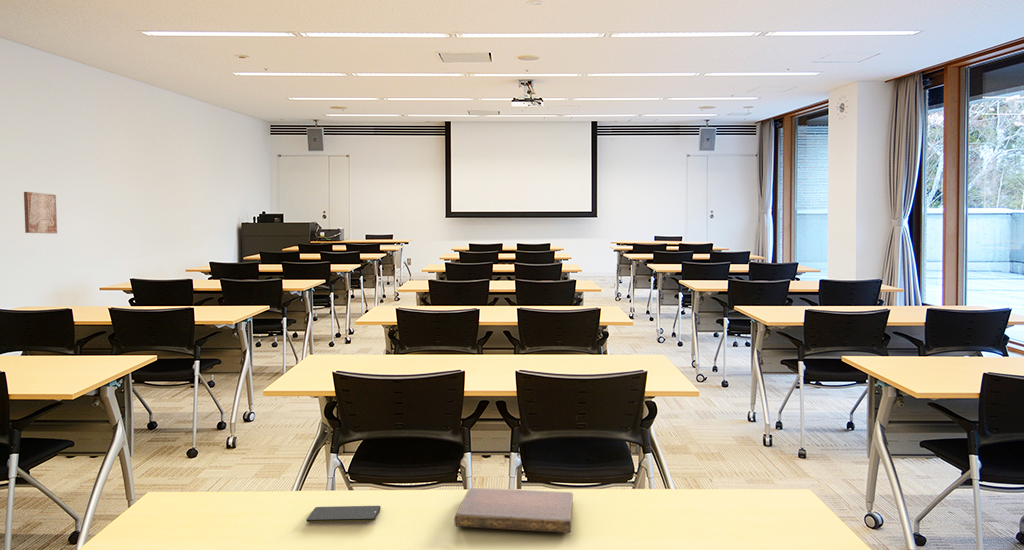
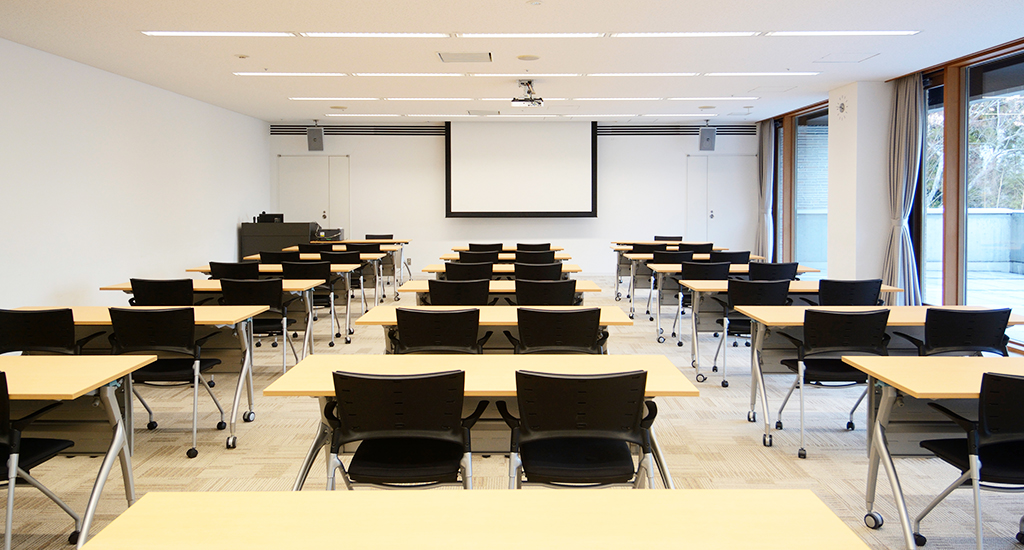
- notebook (516, 508)
- smartphone (344, 513)
- wall art (41, 213)
